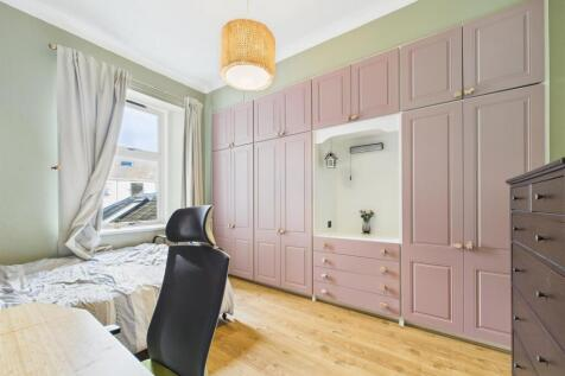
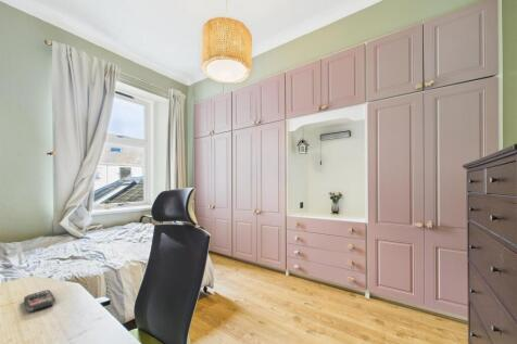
+ smartphone (39, 300)
